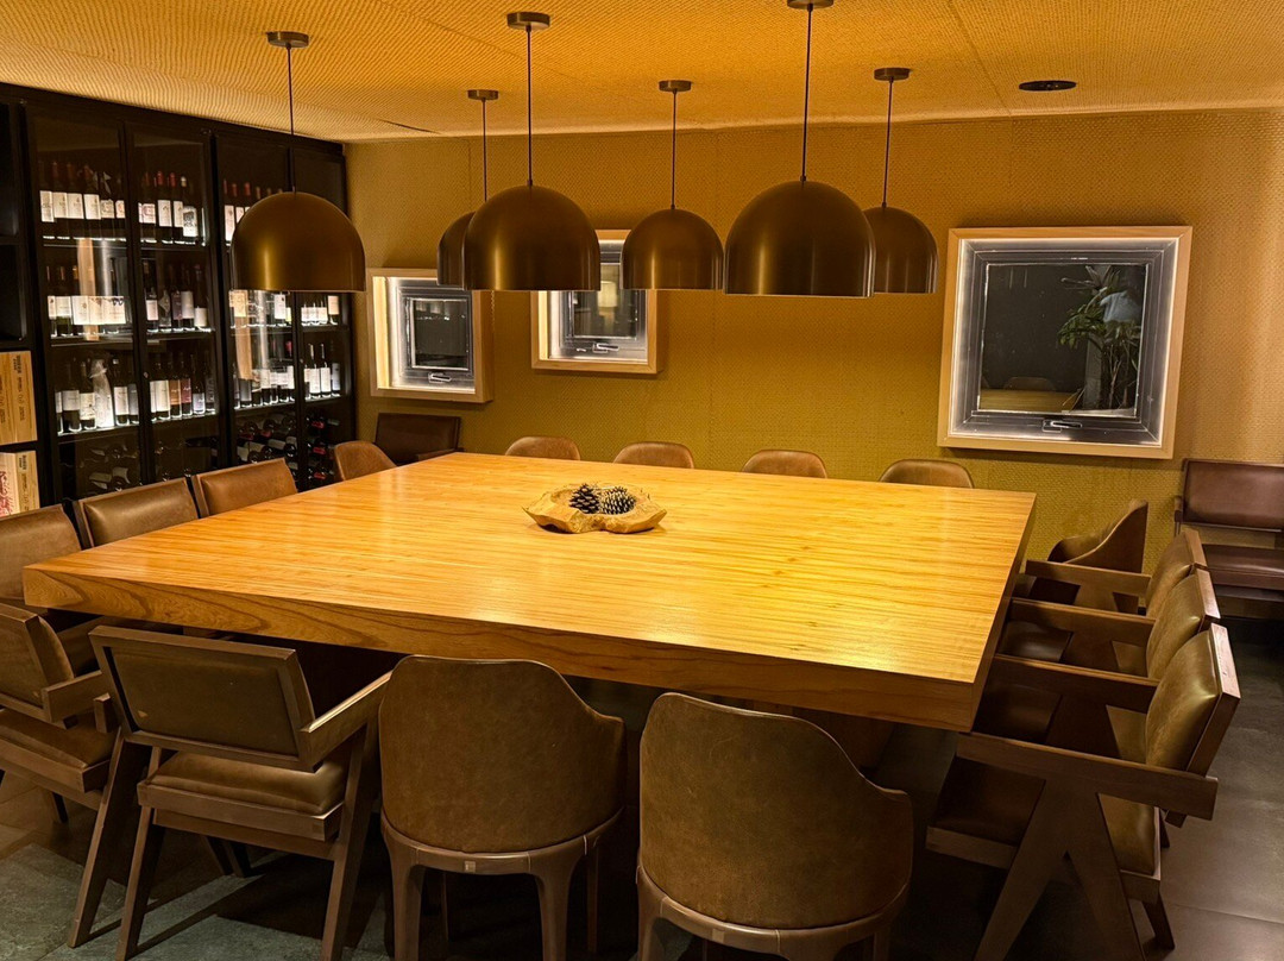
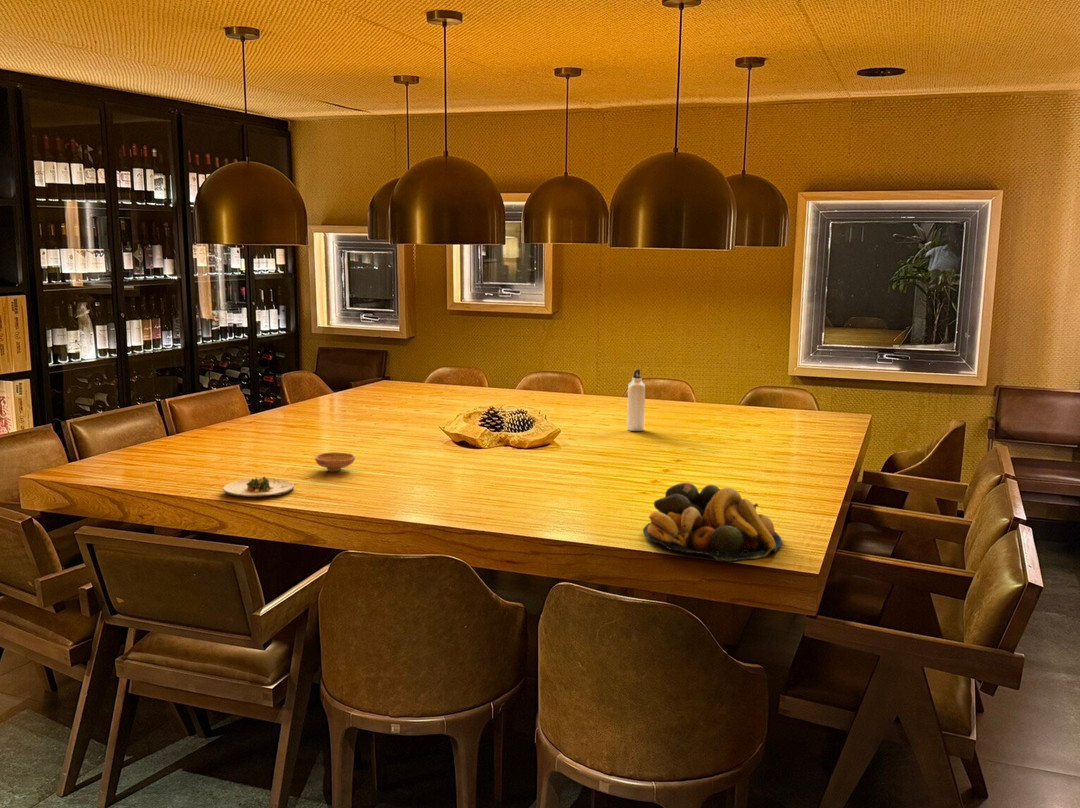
+ salad plate (259, 483)
+ water bottle (636, 399)
+ fruit bowl (713, 513)
+ bowl (335, 463)
